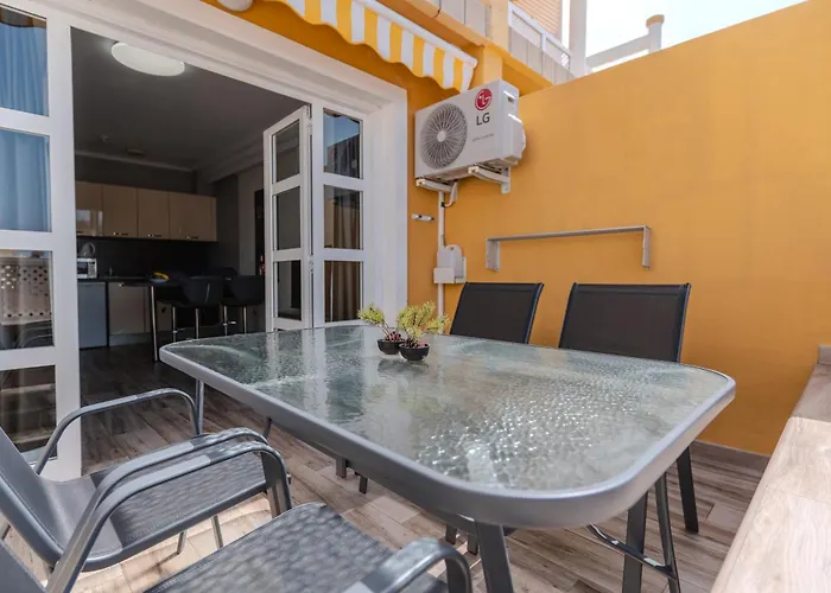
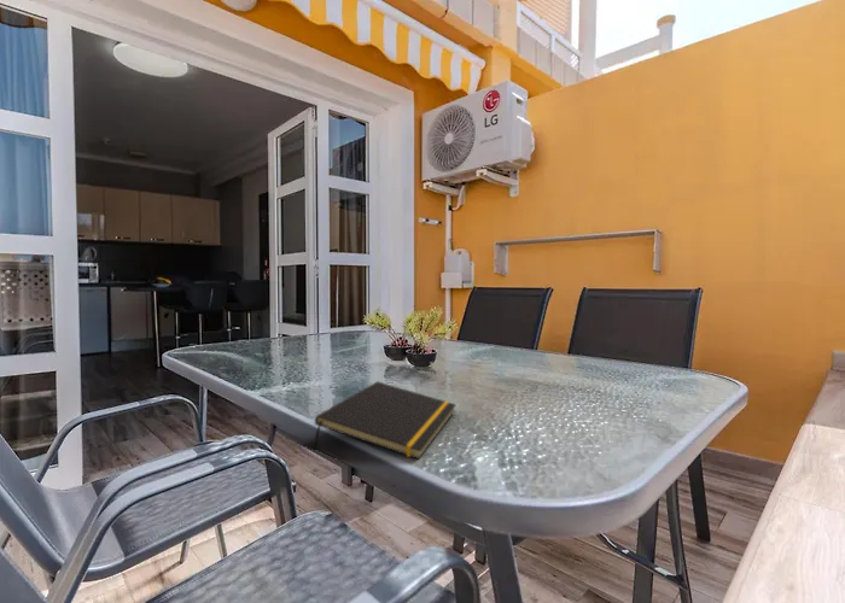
+ notepad (394, 412)
